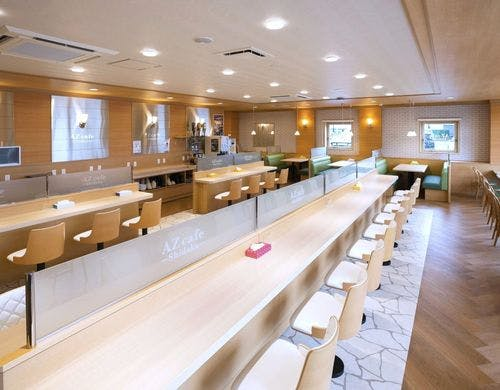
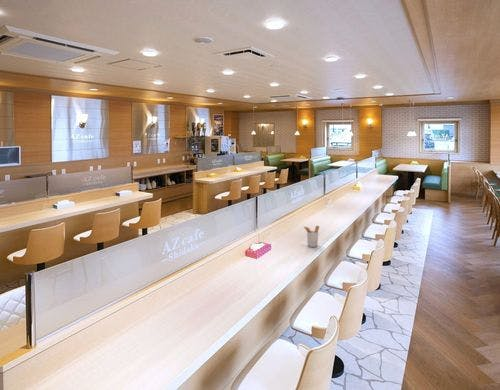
+ utensil holder (310, 235)
